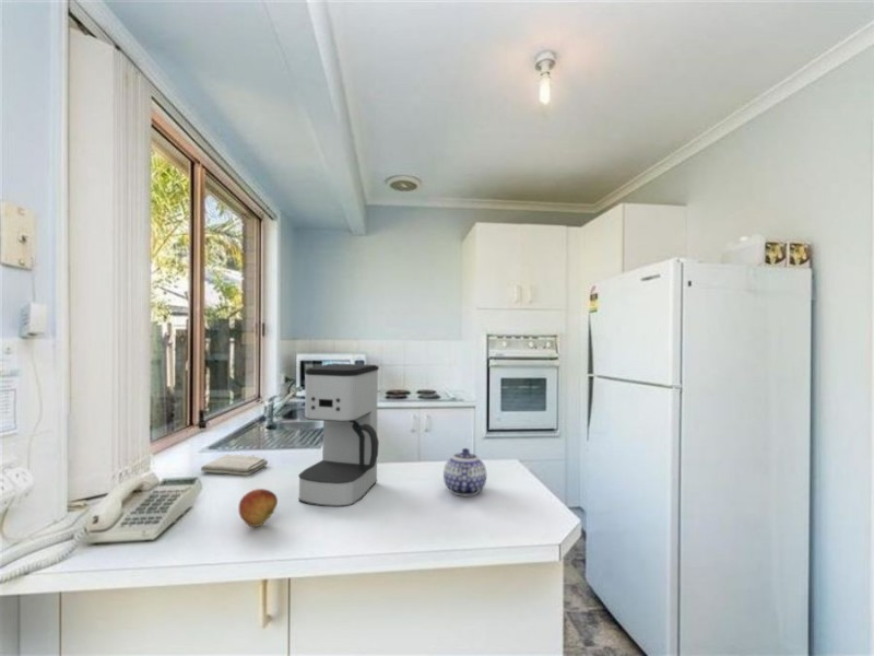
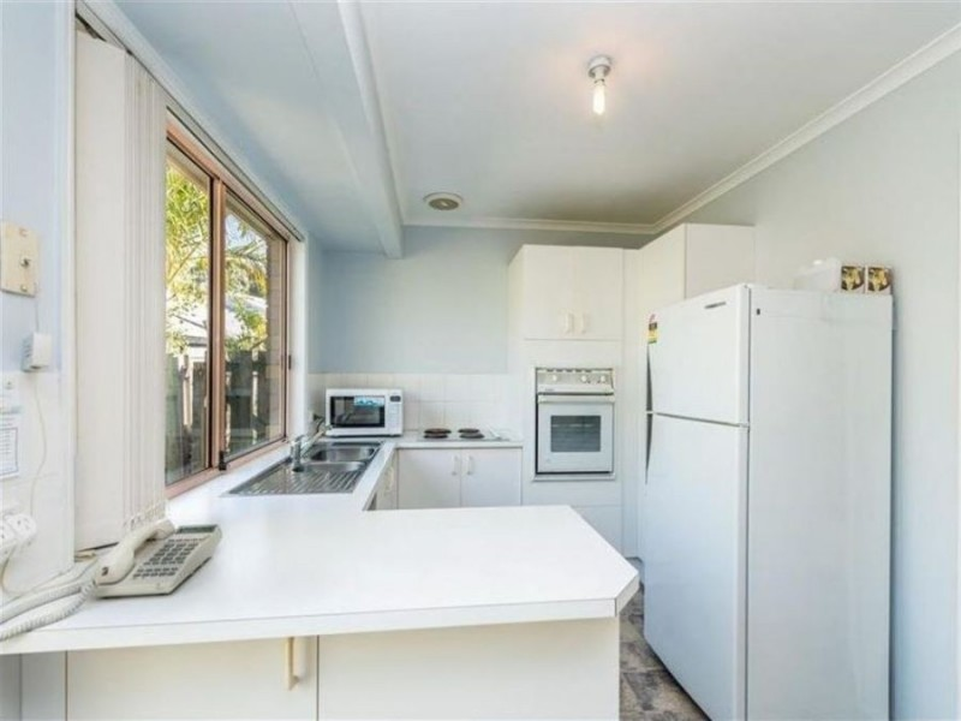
- coffee maker (343, 430)
- fruit (257, 507)
- washcloth (235, 464)
- teapot (464, 469)
